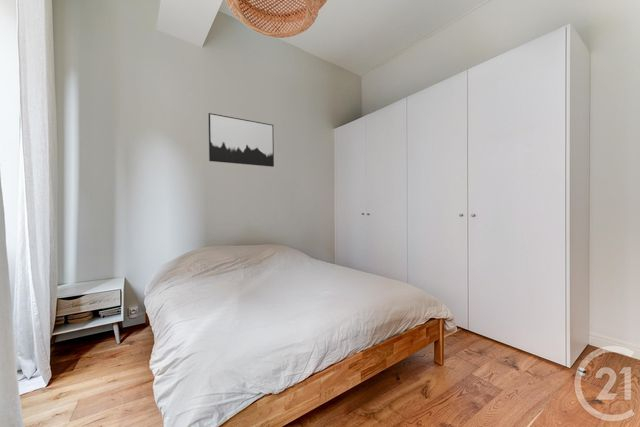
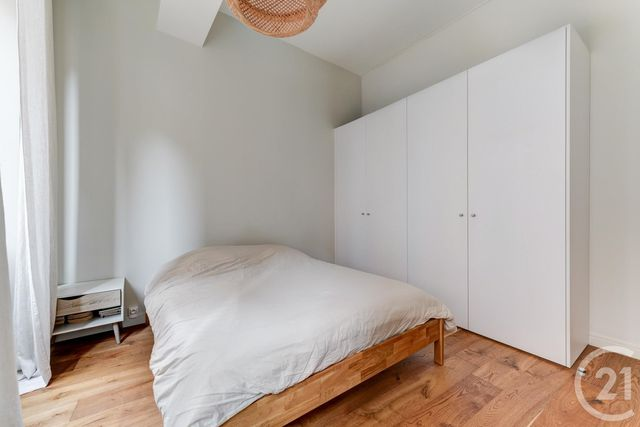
- wall art (243, 141)
